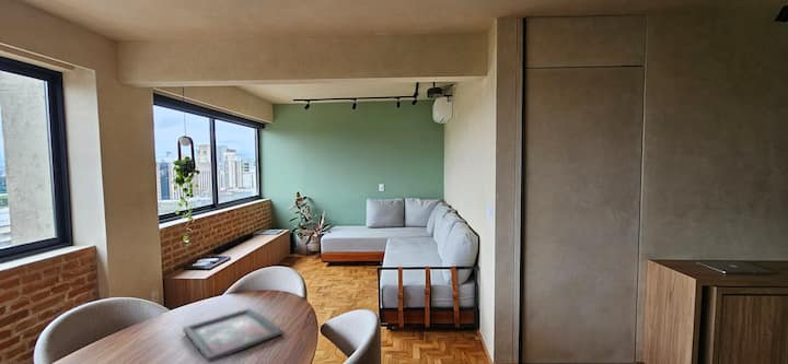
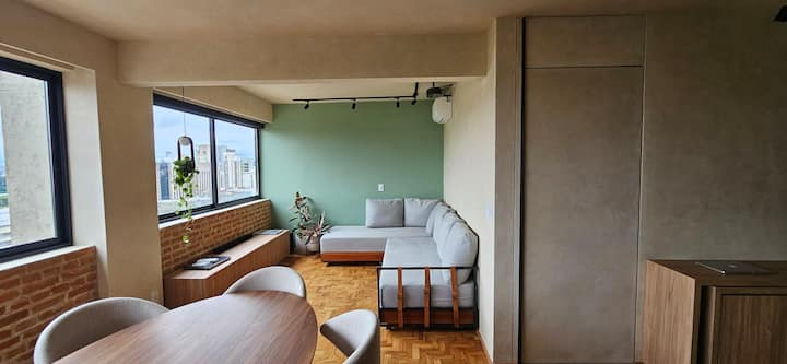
- decorative tray (232, 330)
